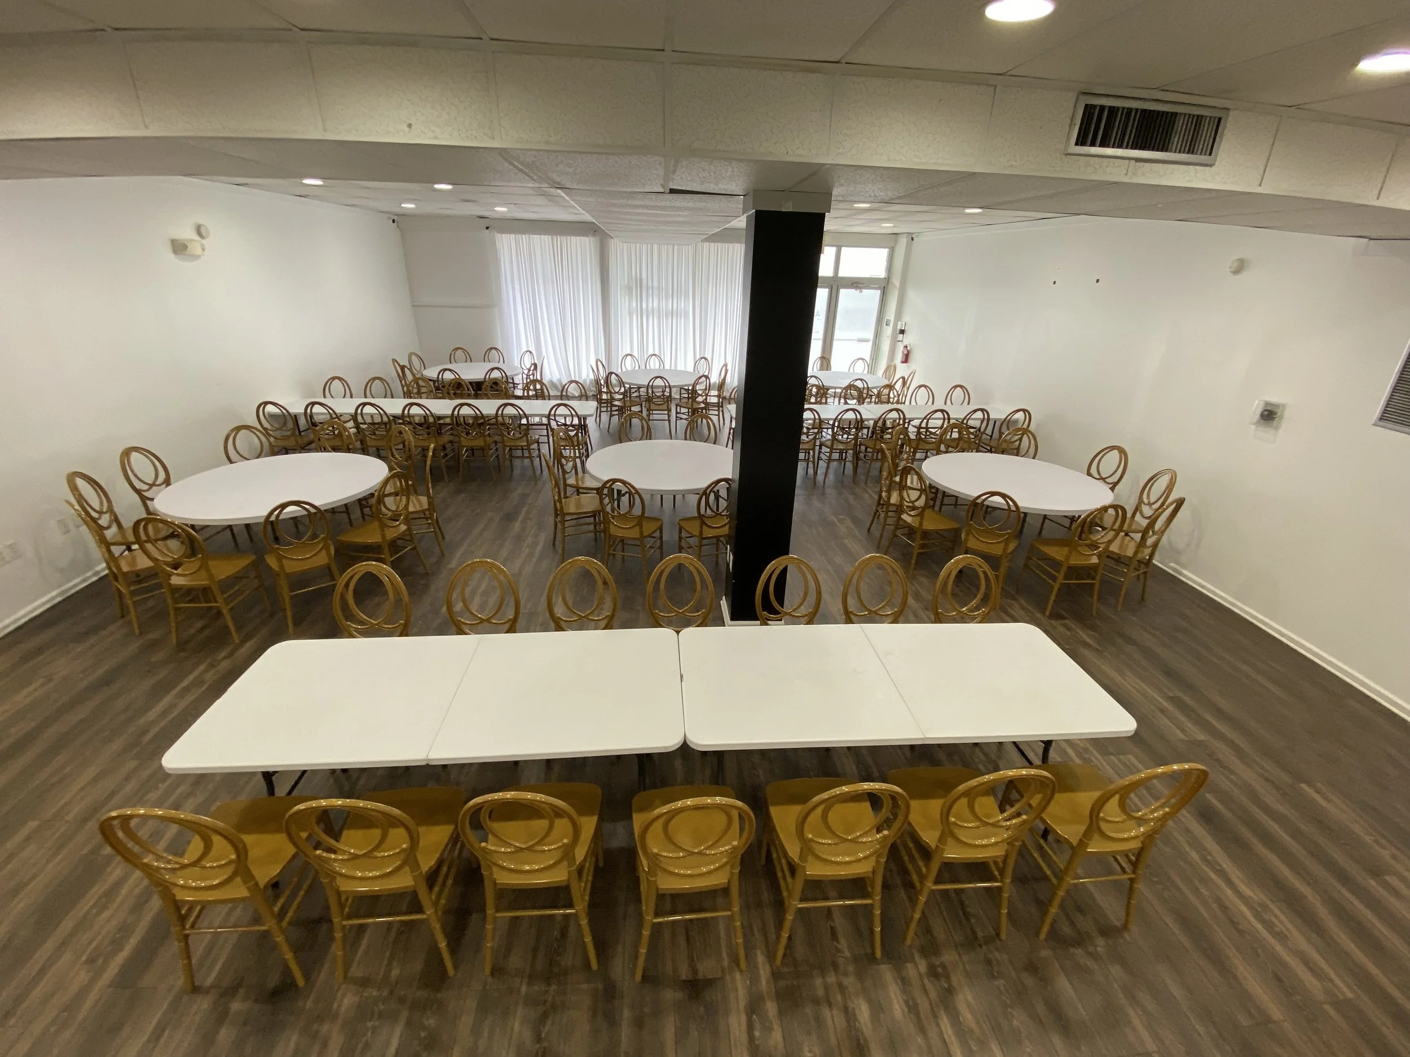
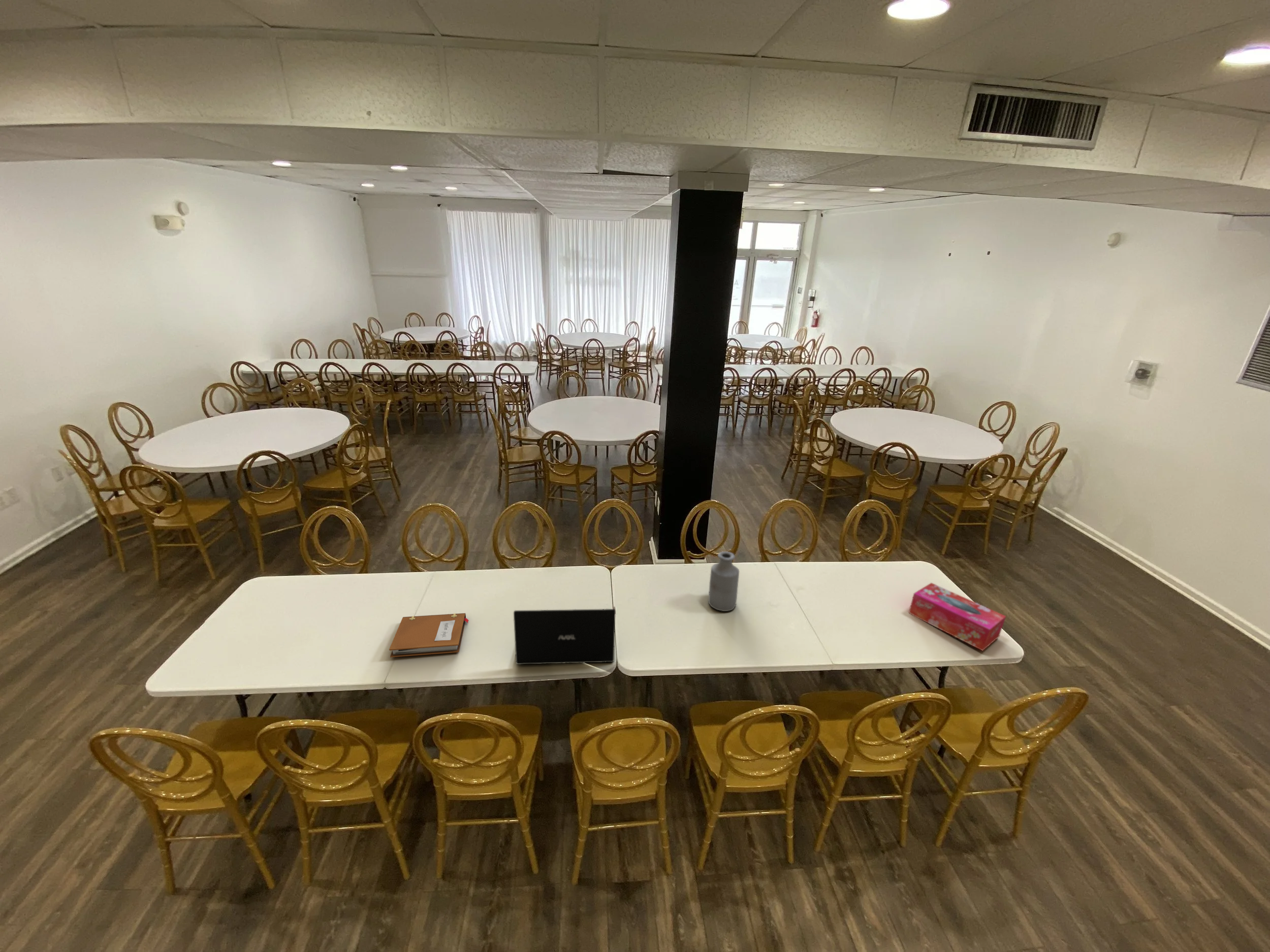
+ laptop (566, 618)
+ notebook (432, 633)
+ tissue box (955, 614)
+ bottle (724, 580)
